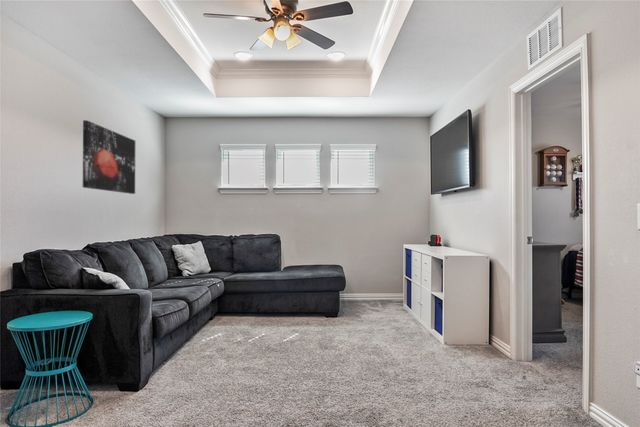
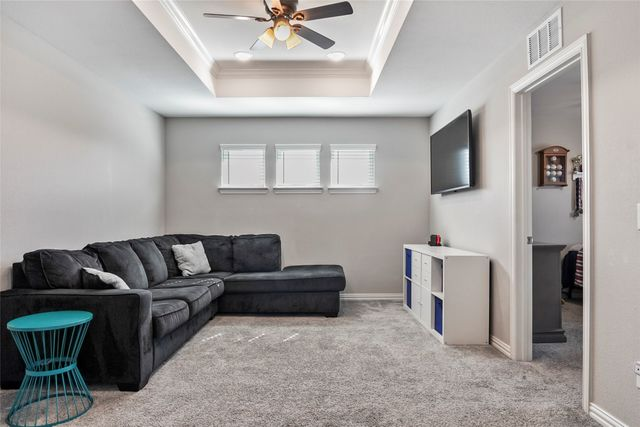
- wall art (112, 161)
